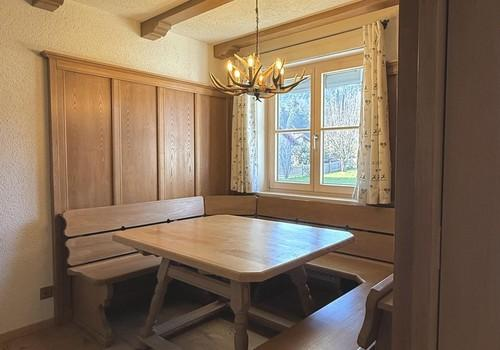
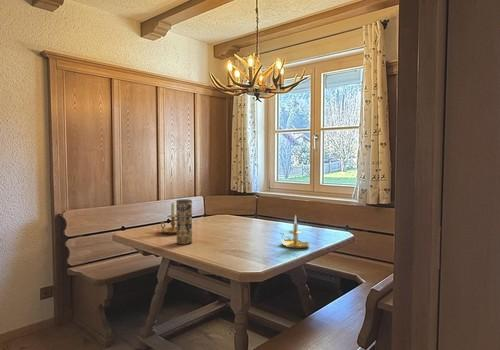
+ candle holder (171, 217)
+ candle holder (293, 230)
+ vase (184, 221)
